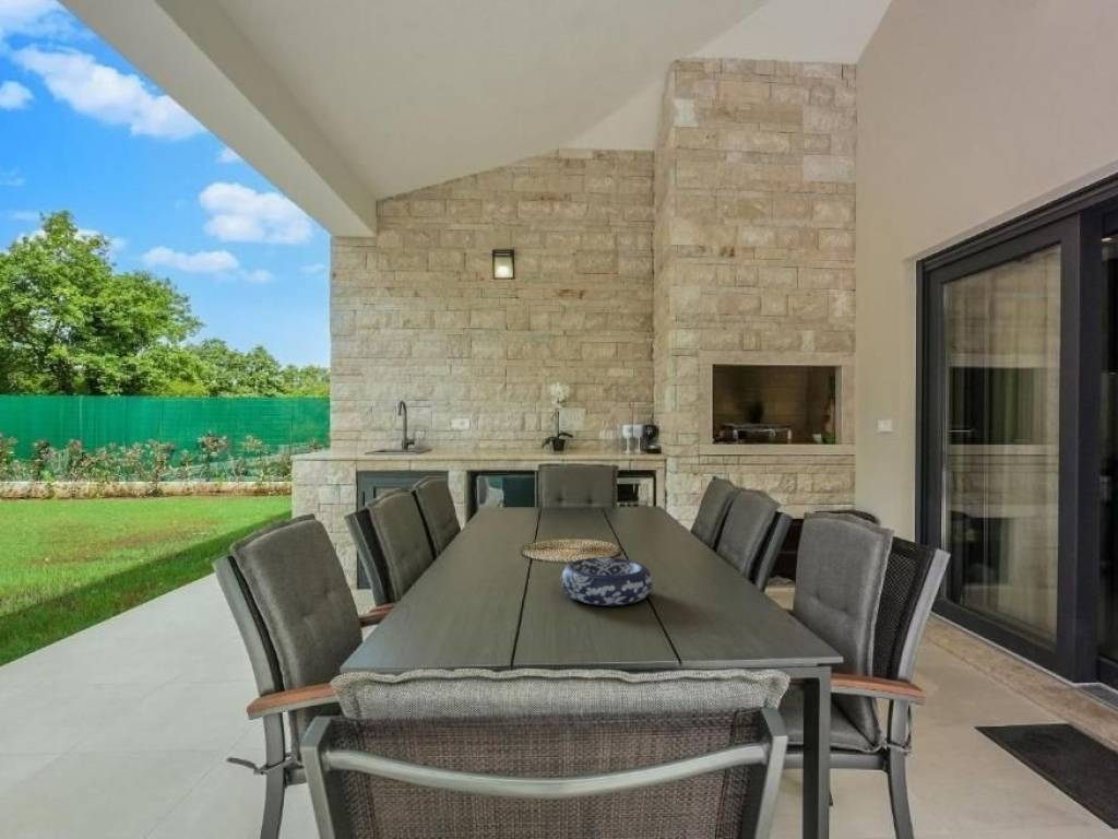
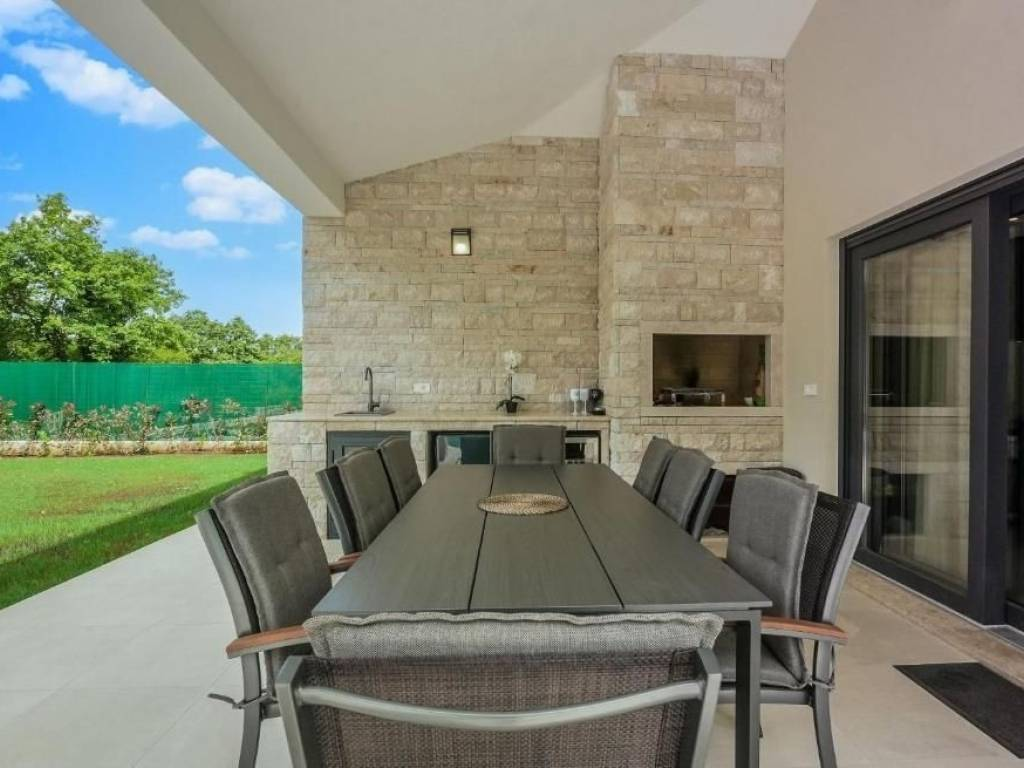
- decorative bowl (606, 580)
